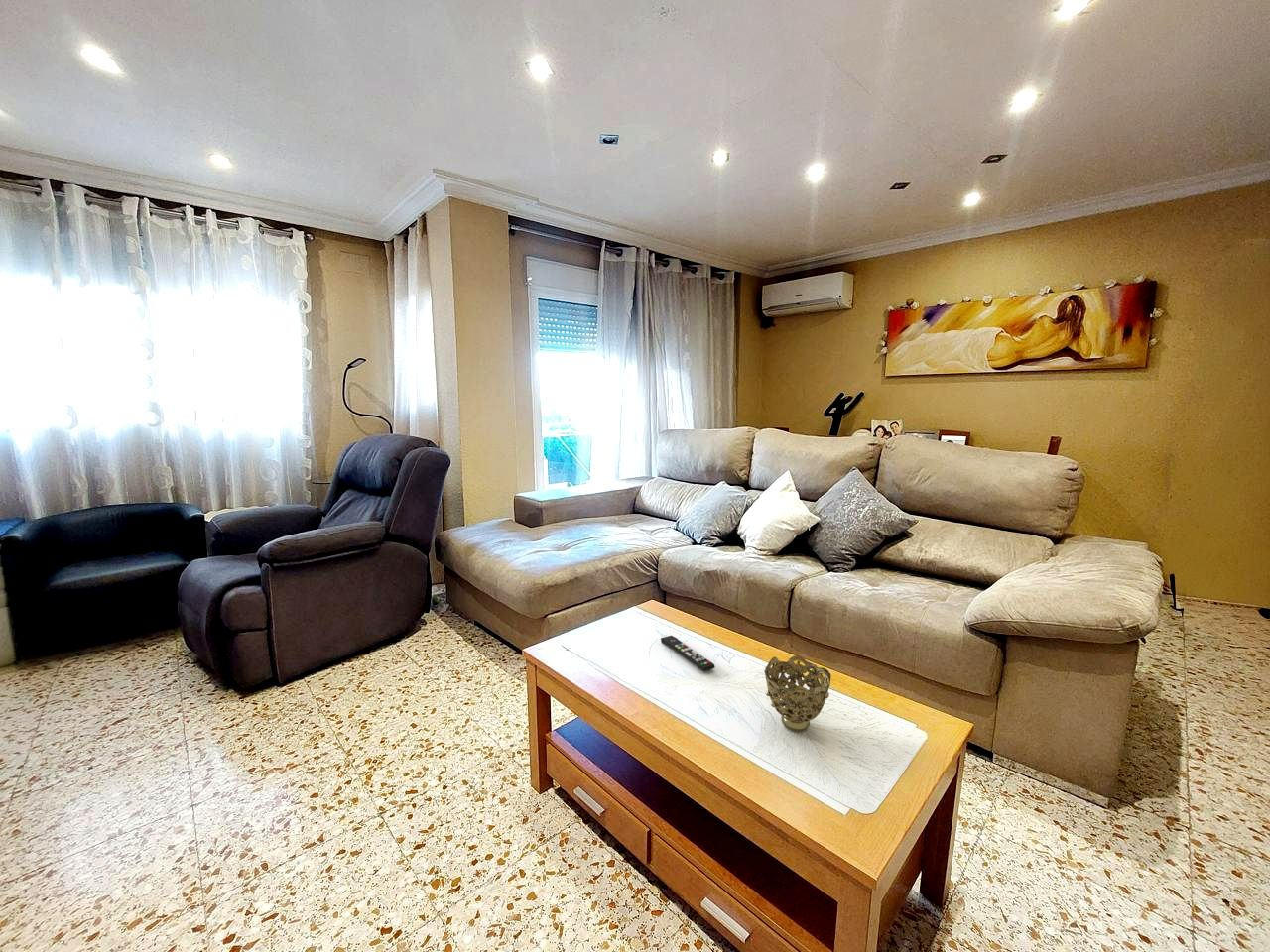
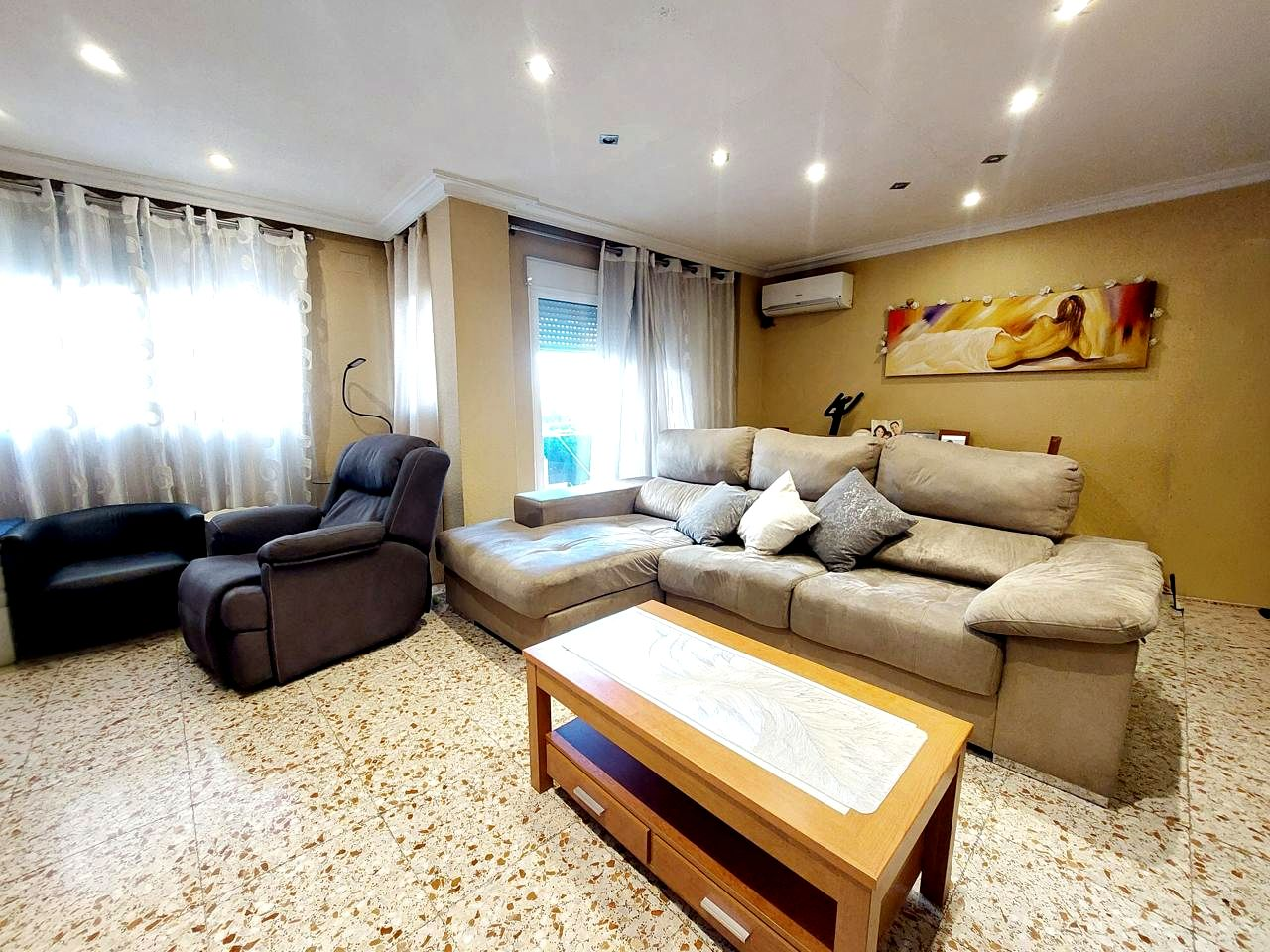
- remote control (686, 652)
- decorative bowl (796, 698)
